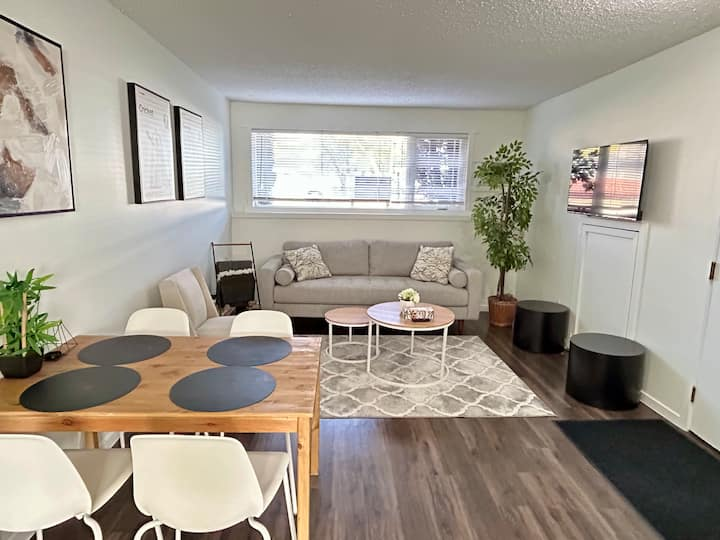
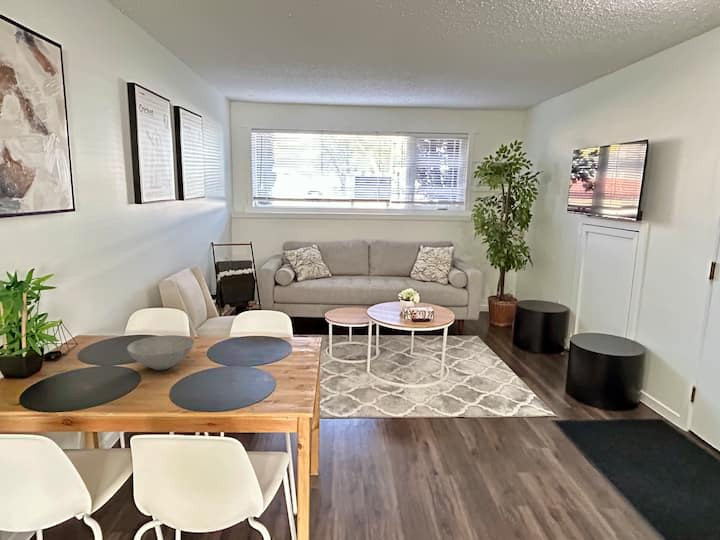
+ bowl (161, 355)
